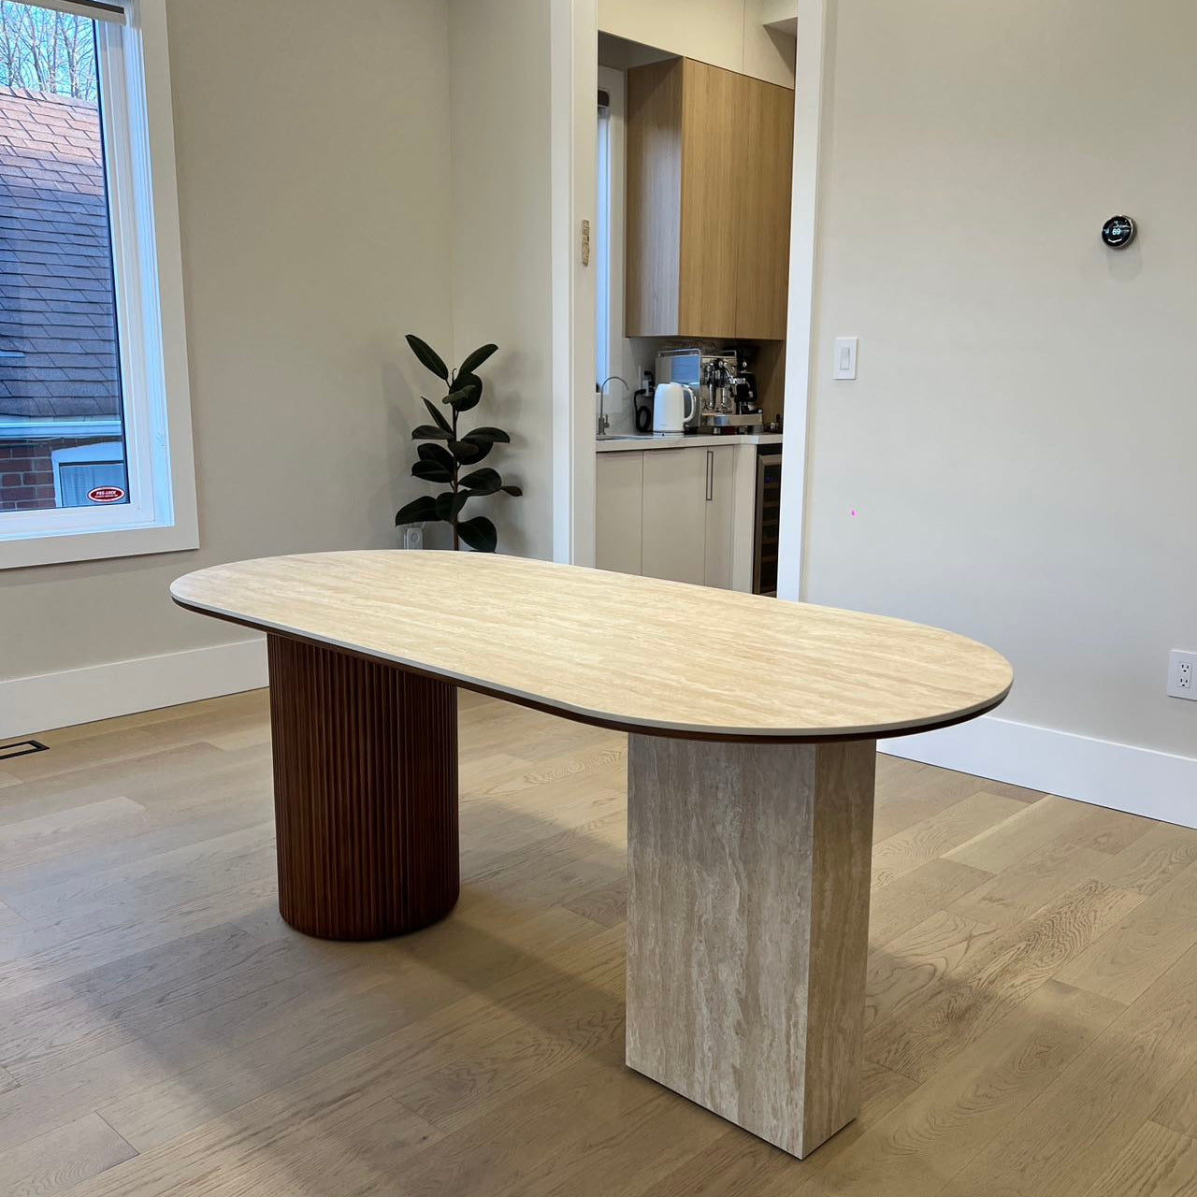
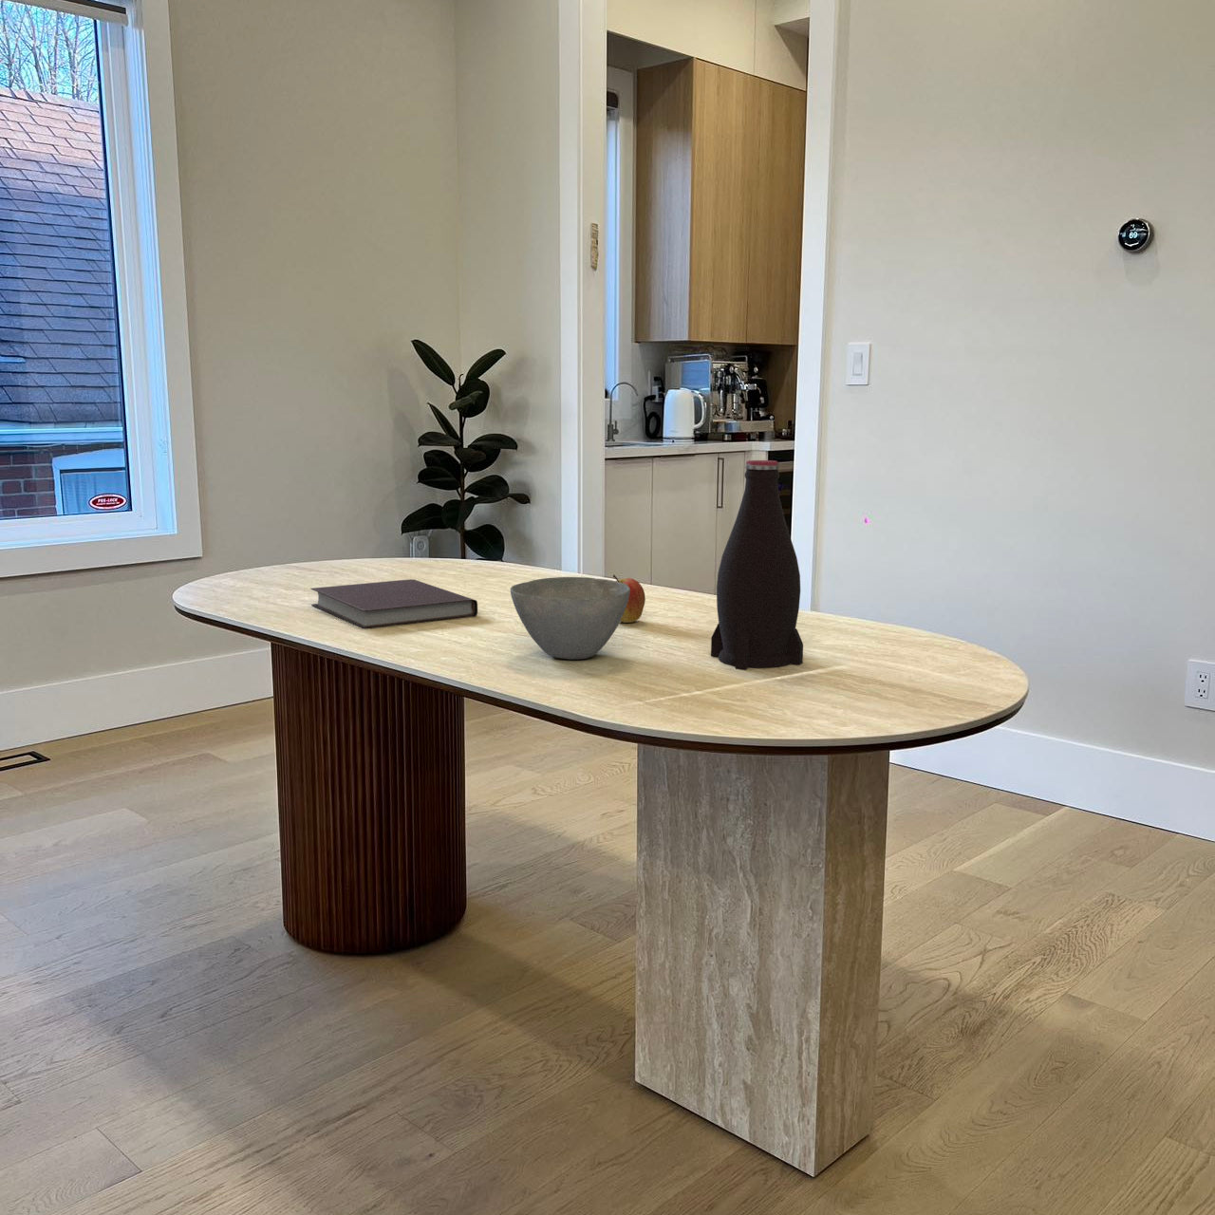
+ bowl (570, 621)
+ notebook (392, 602)
+ bottle (759, 562)
+ fruit (629, 597)
